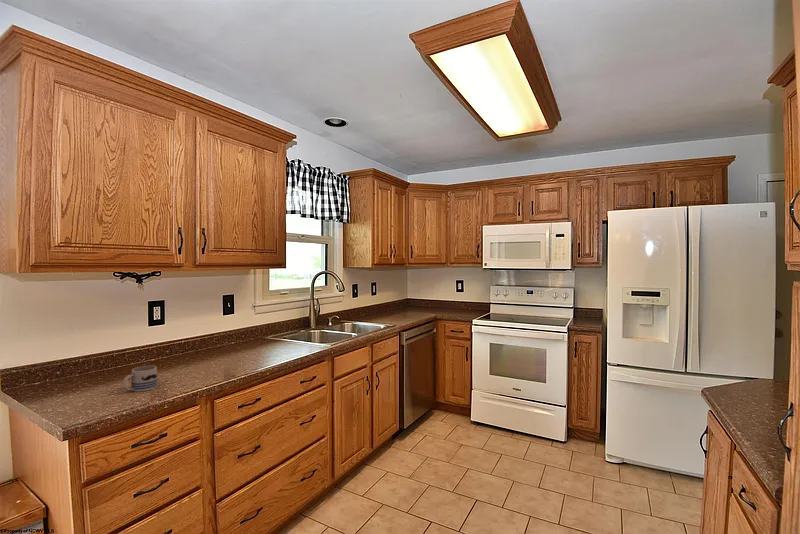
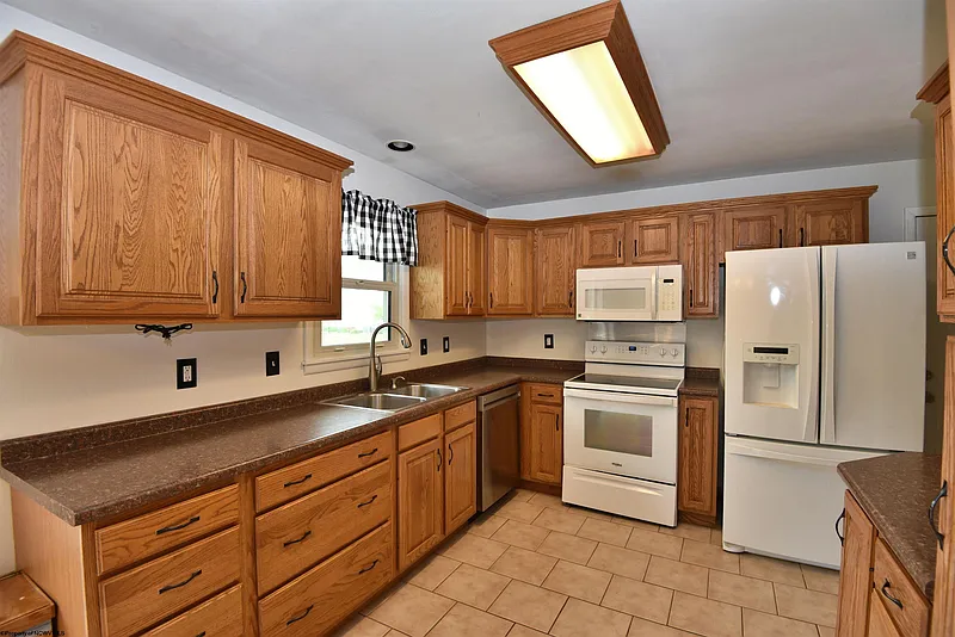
- mug (140, 379)
